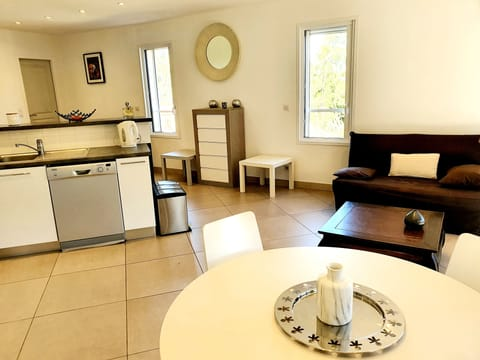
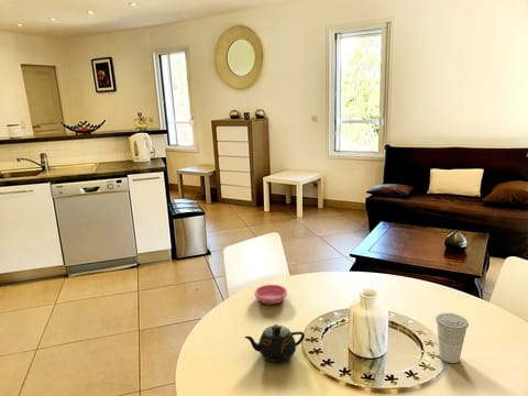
+ teapot (274, 340)
+ saucer (271, 295)
+ cup (450, 338)
